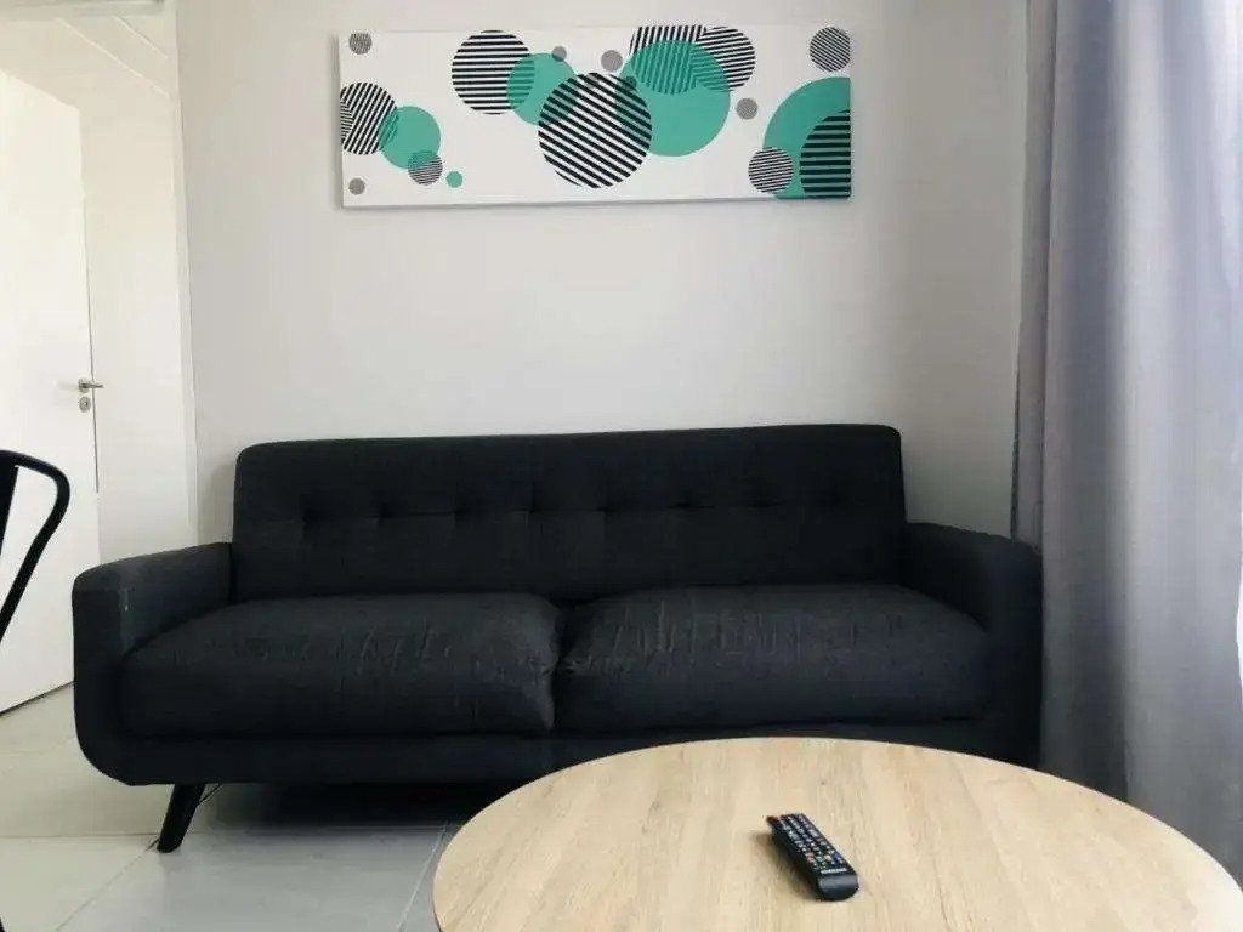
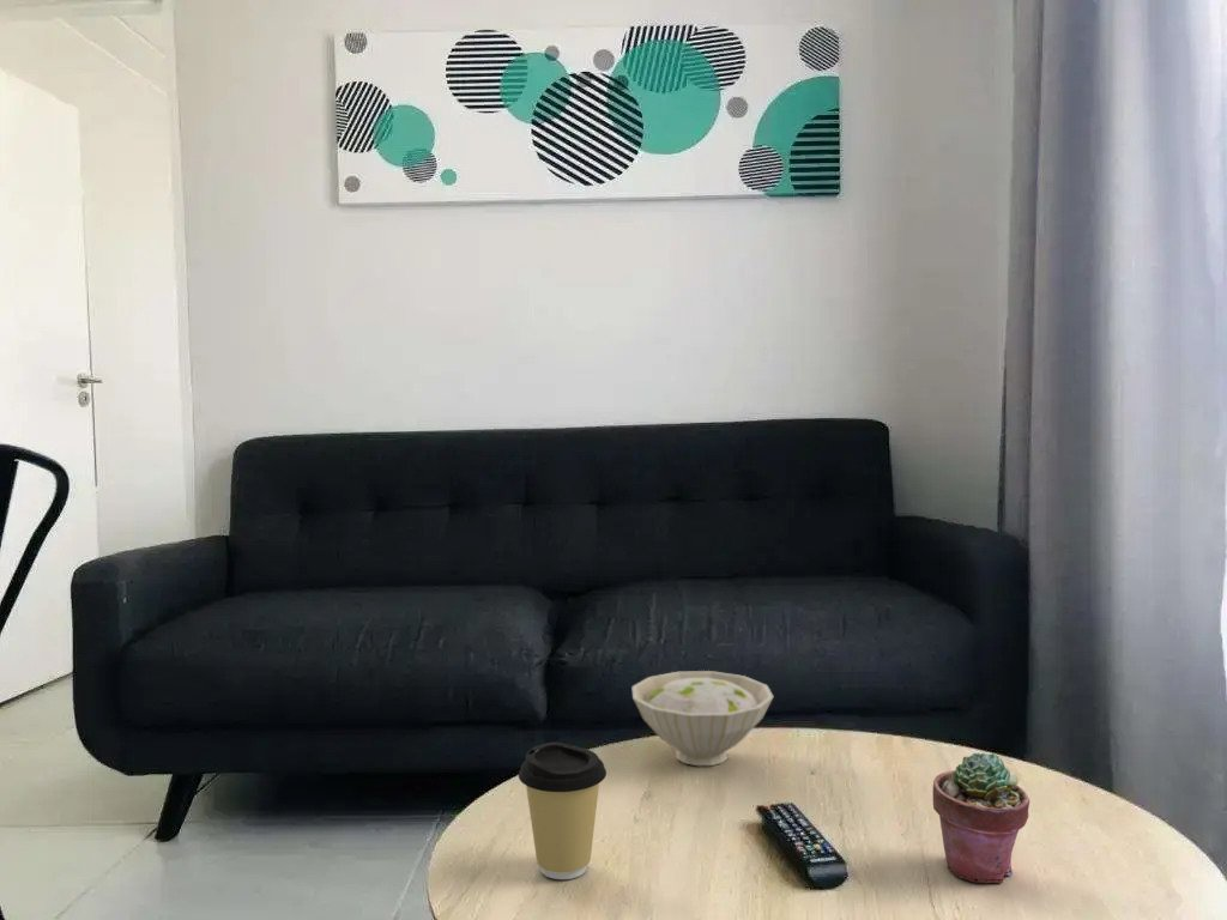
+ coffee cup (562, 811)
+ potted succulent (979, 811)
+ bowl (701, 719)
